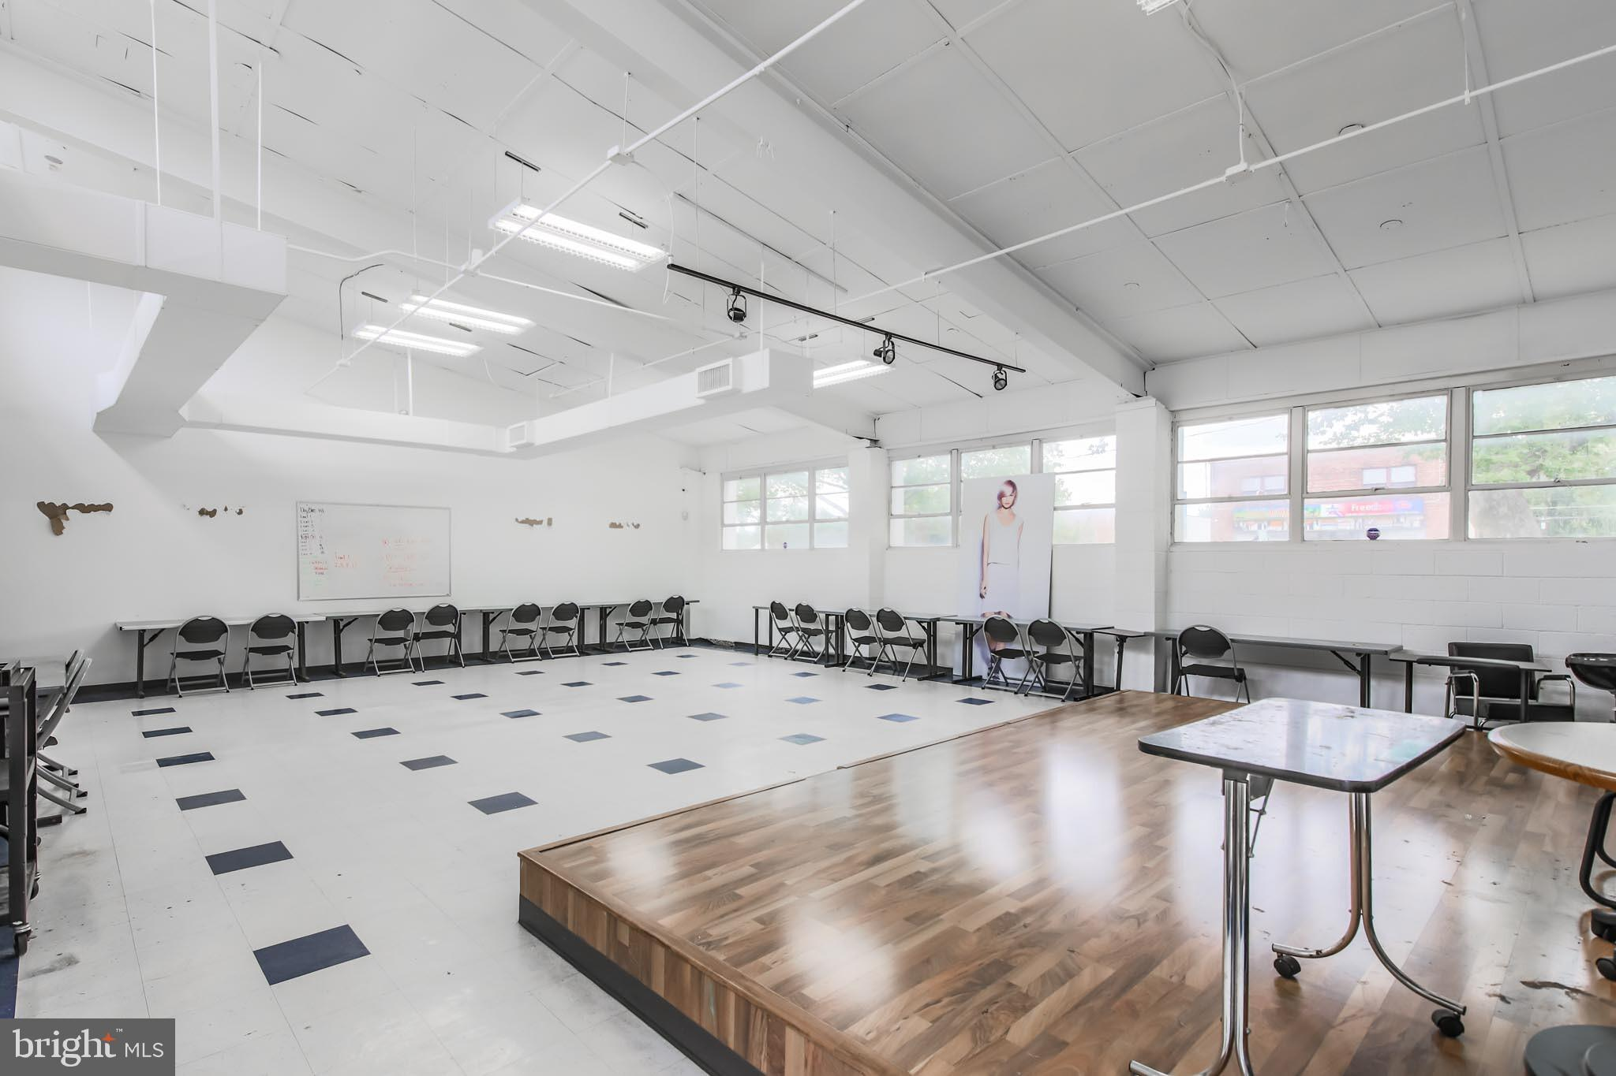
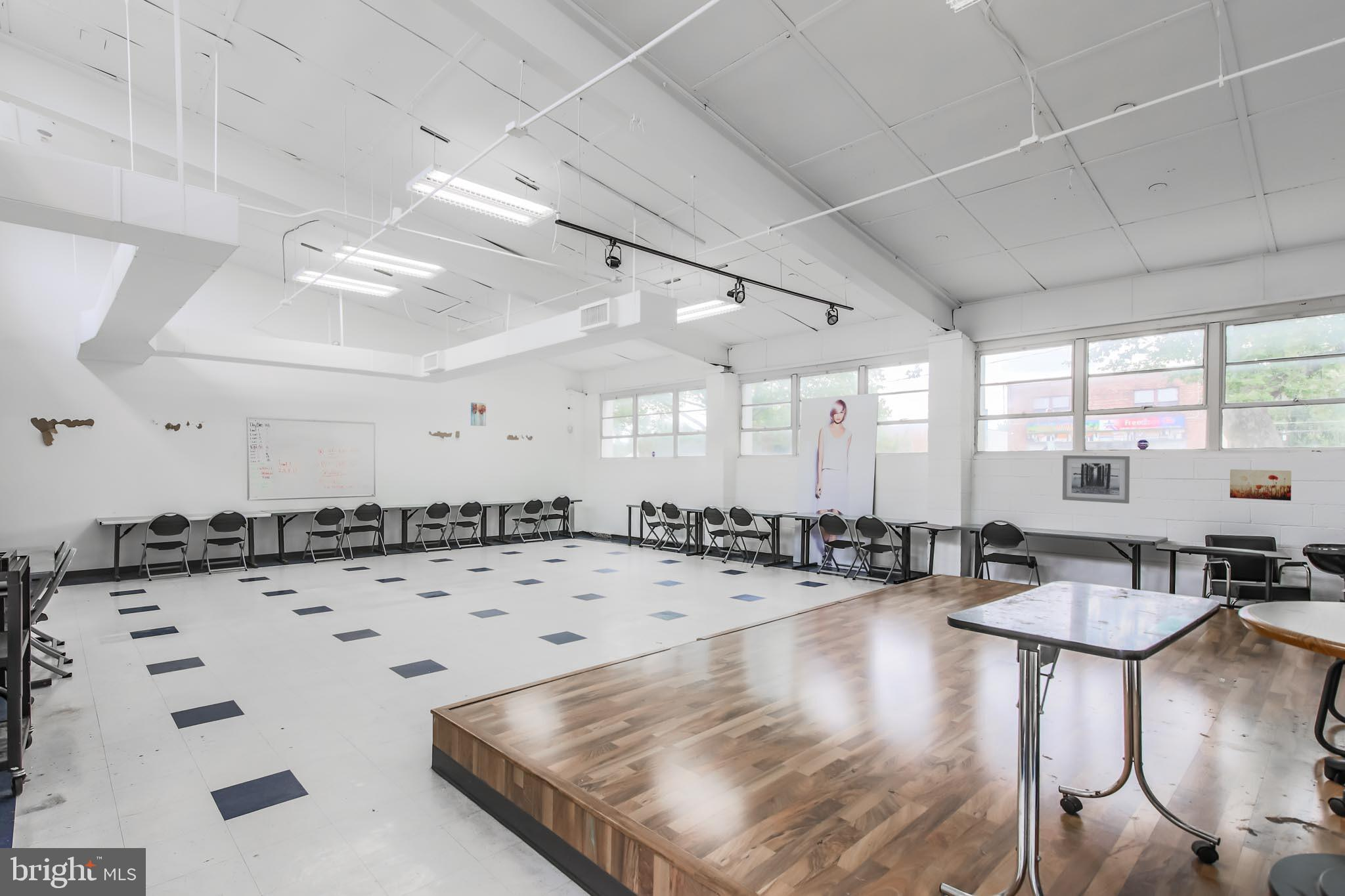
+ wall art (1095, 479)
+ wall art (478, 414)
+ wall art (1260, 484)
